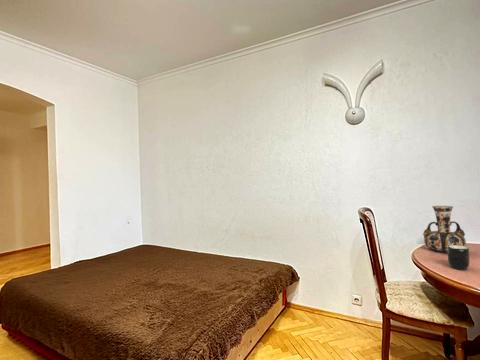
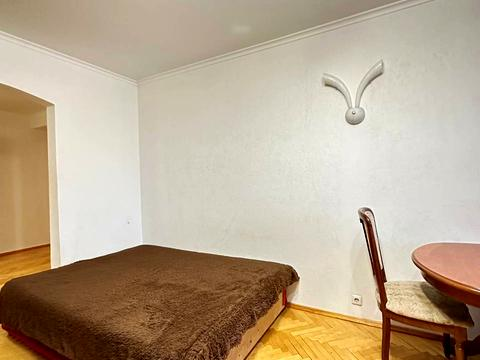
- decorative vase (443, 228)
- mug (458, 256)
